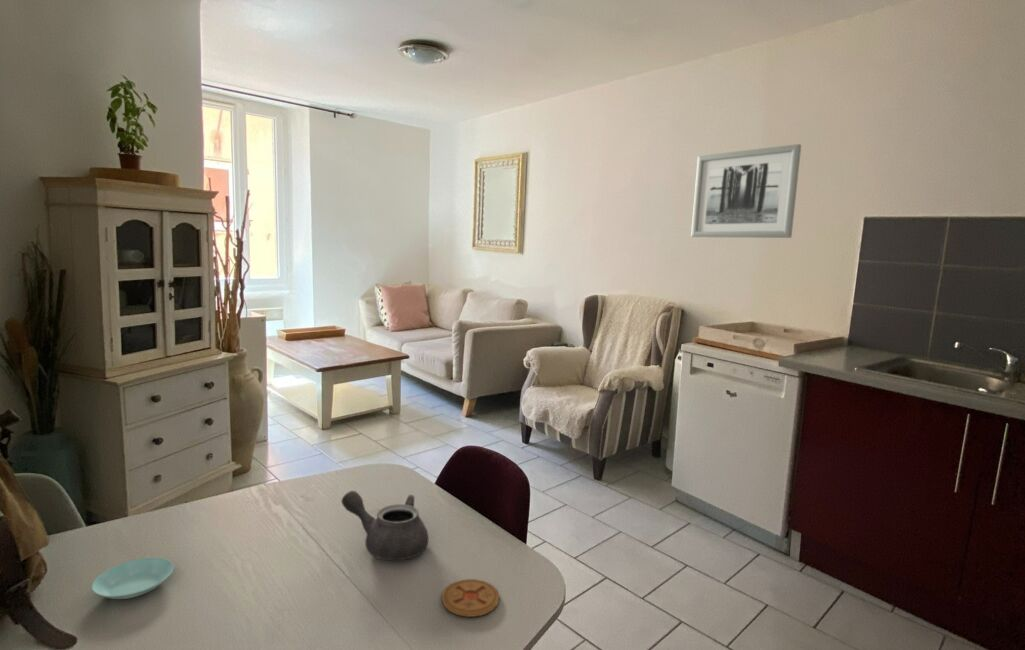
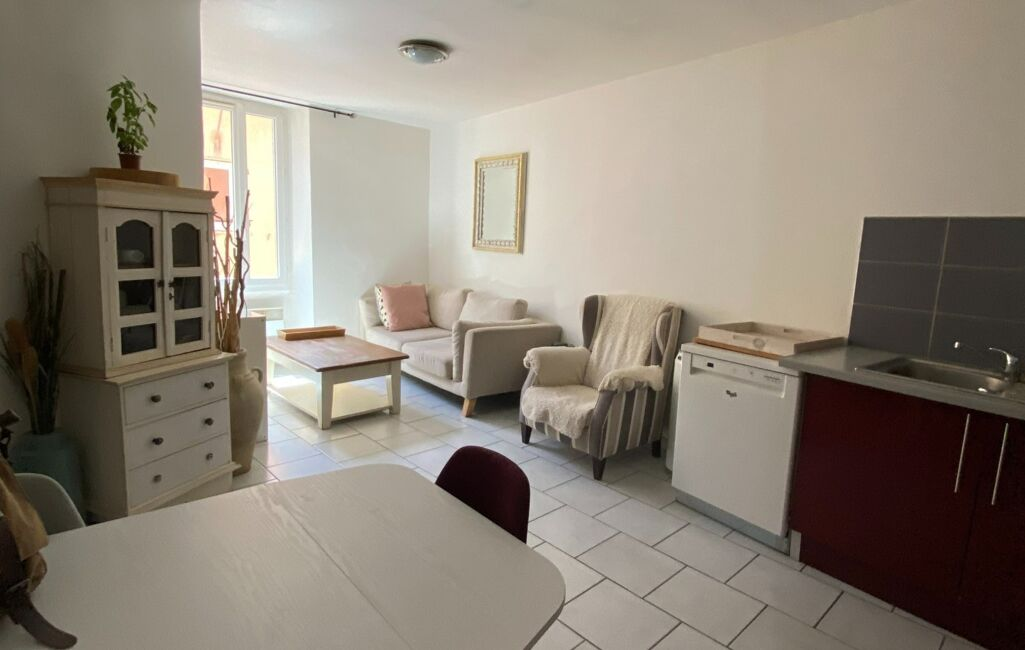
- coaster (470, 597)
- teapot (385, 520)
- saucer (134, 581)
- wall art (741, 194)
